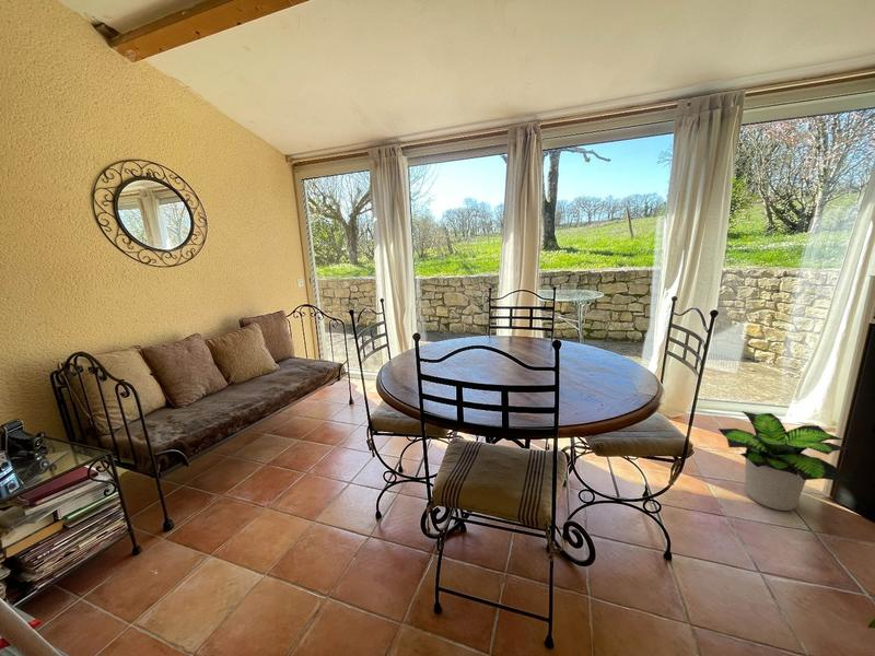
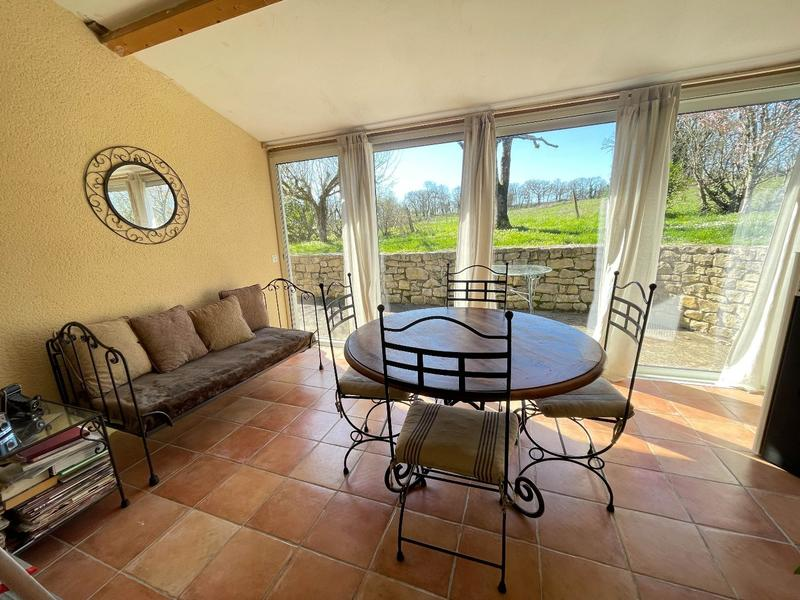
- potted plant (774, 468)
